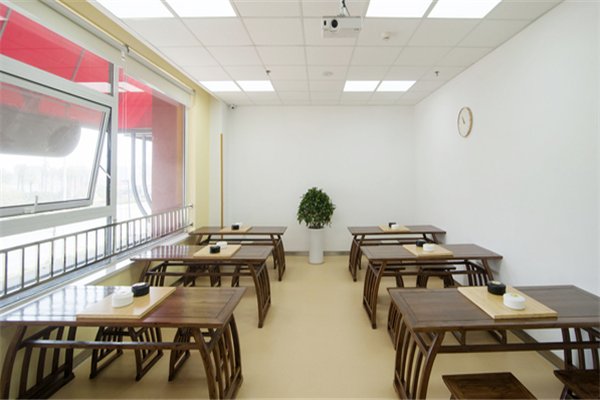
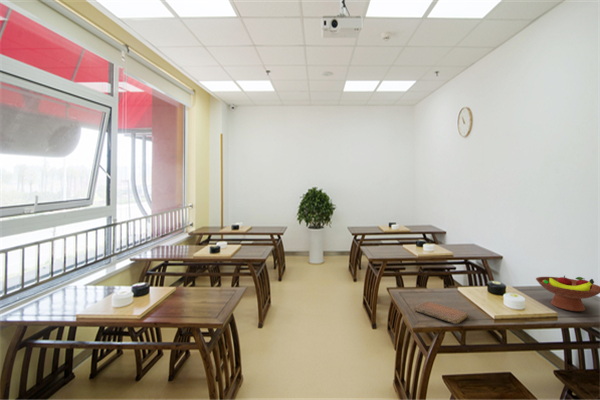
+ notebook (440, 311)
+ fruit bowl (567, 290)
